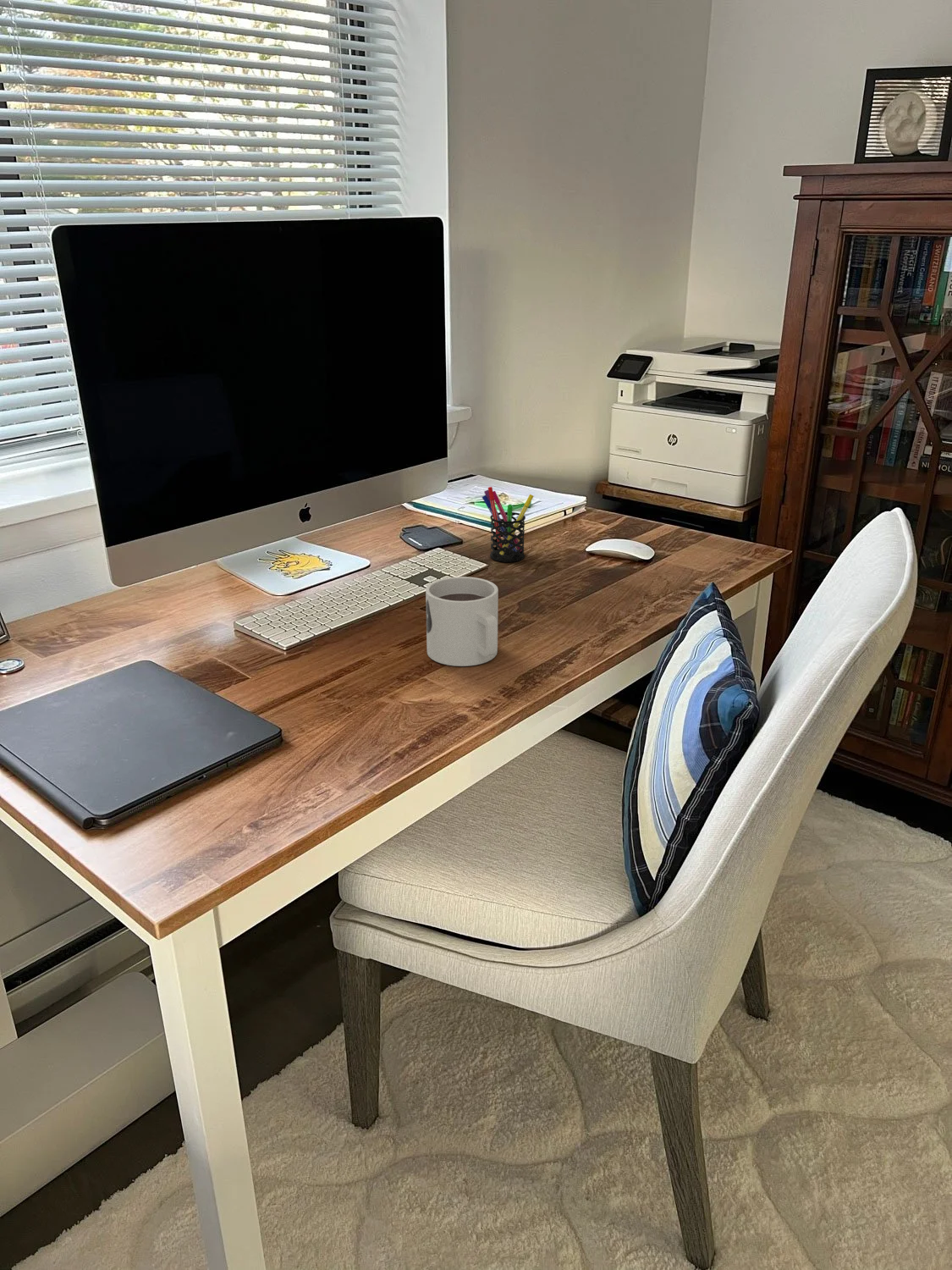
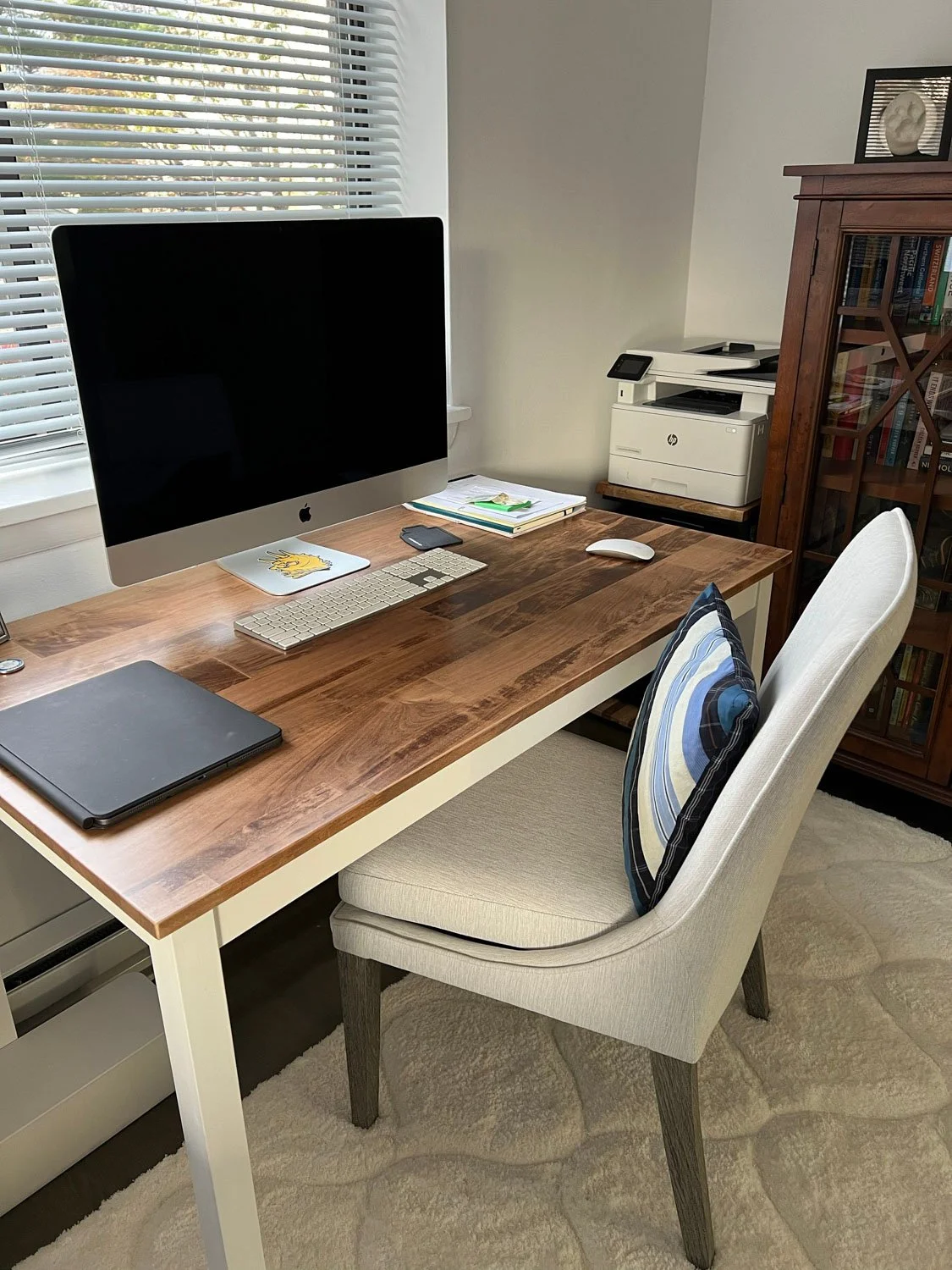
- pen holder (506, 523)
- mug (469, 622)
